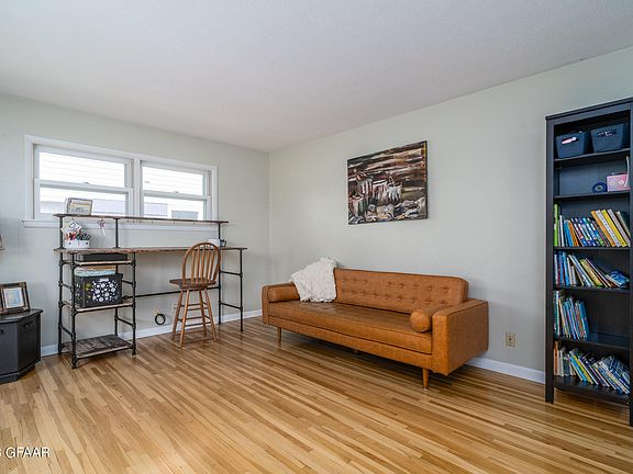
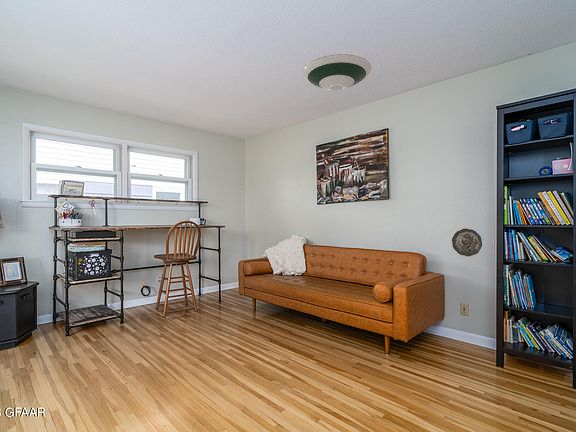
+ decorative plate (466, 242)
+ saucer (336, 80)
